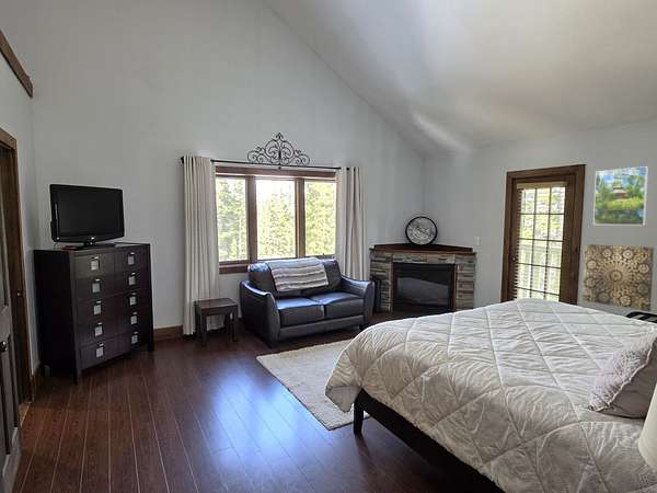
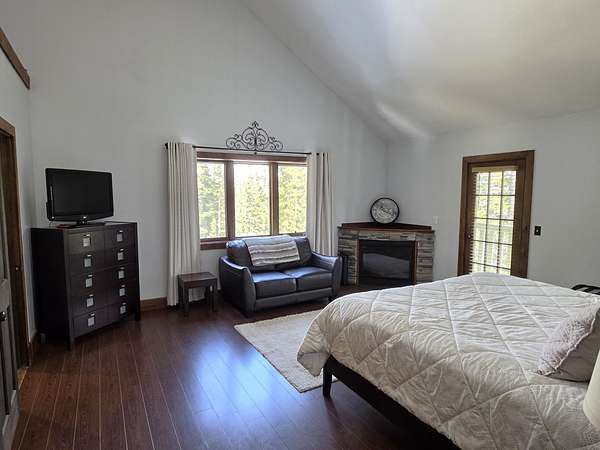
- wall art (615, 275)
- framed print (619, 196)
